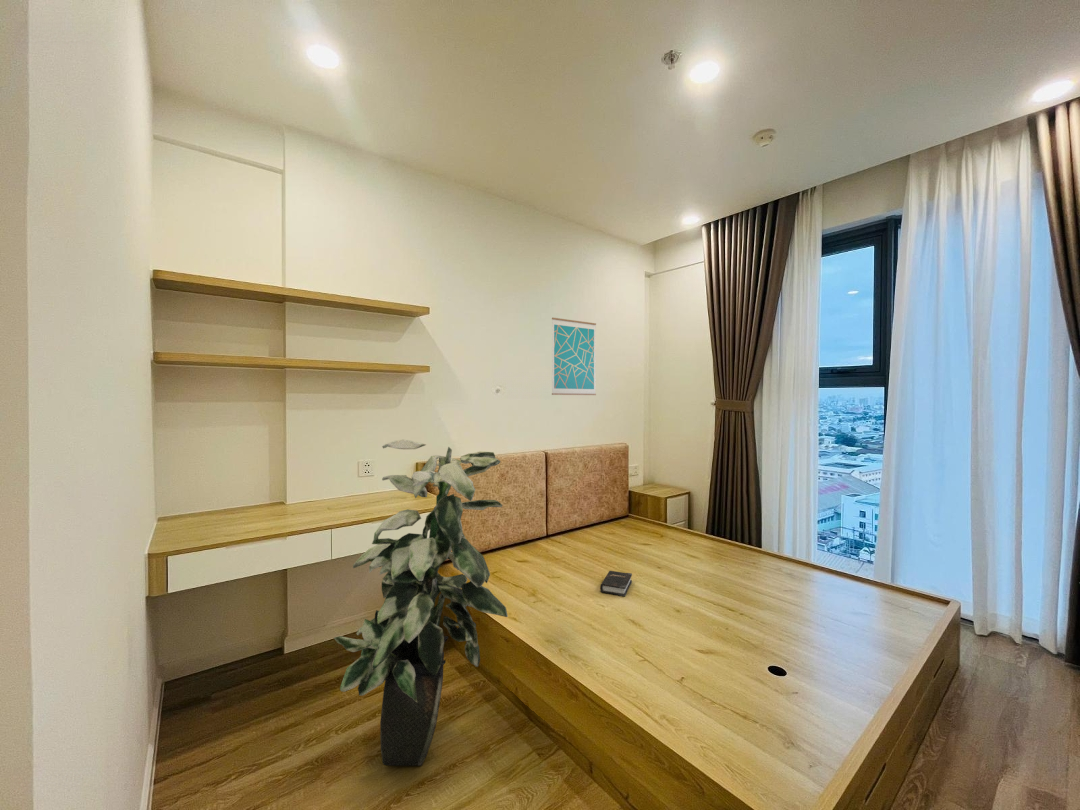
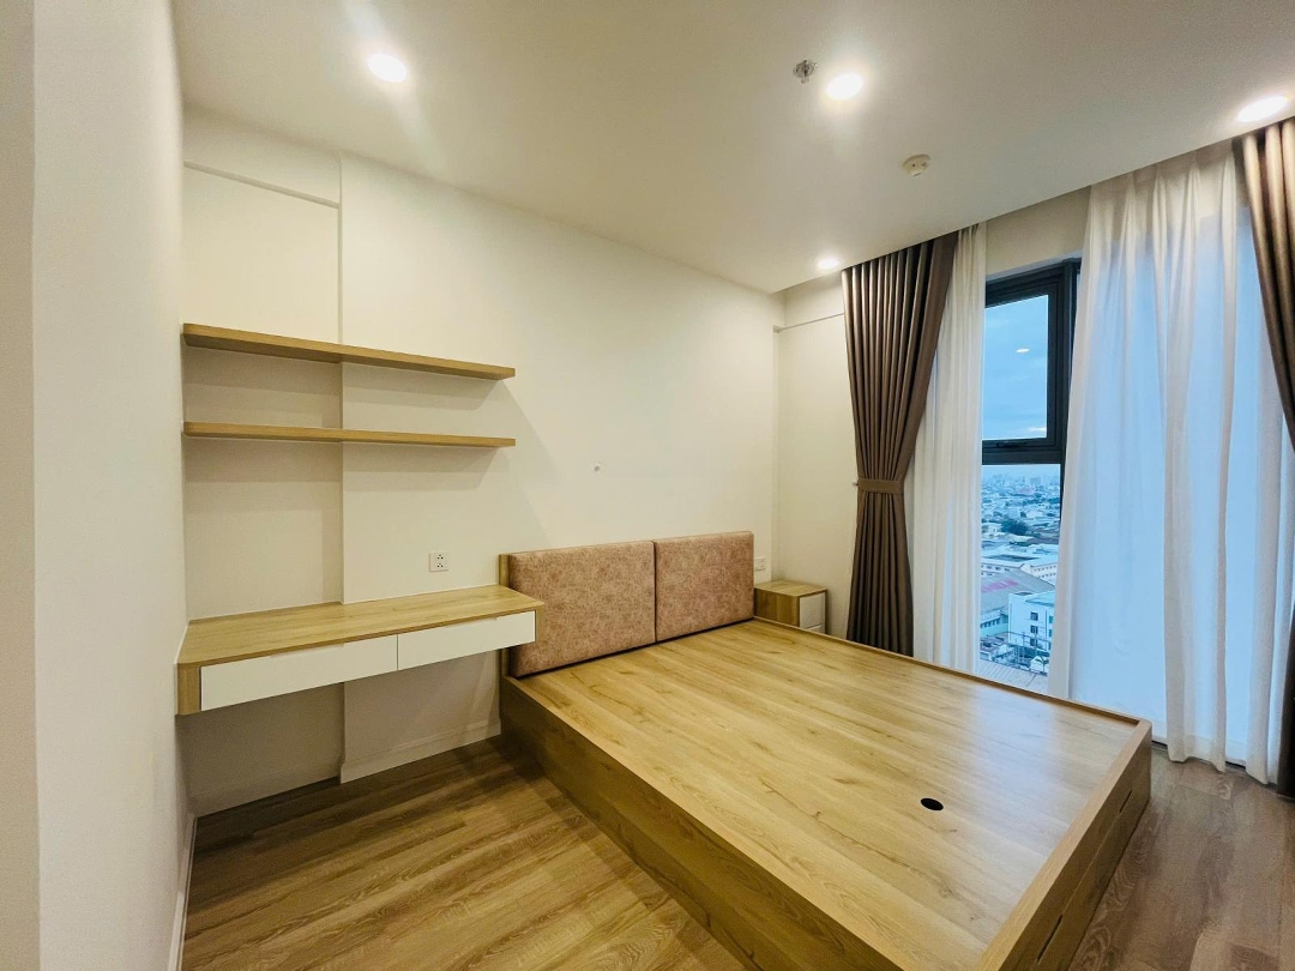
- hardback book (616, 582)
- wall art (574, 357)
- indoor plant (422, 592)
